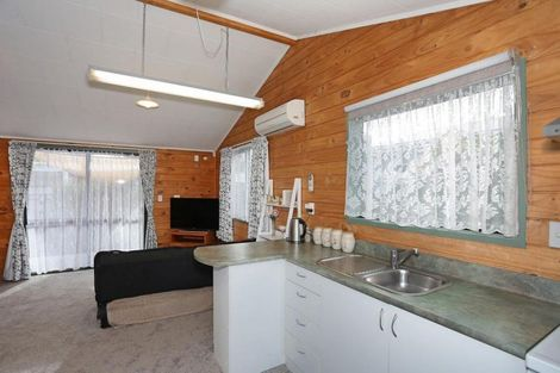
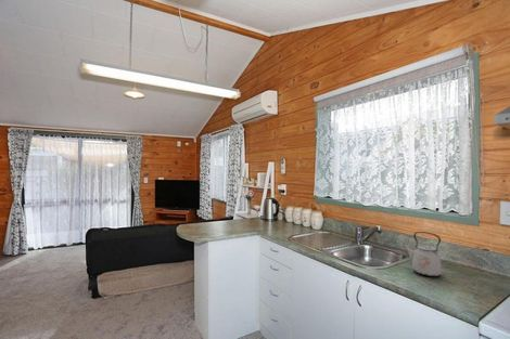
+ kettle (421, 251)
